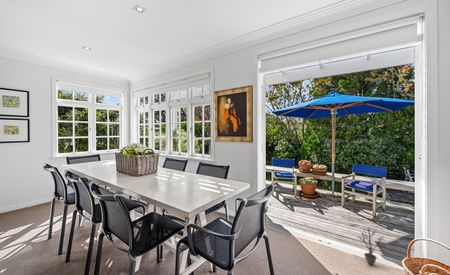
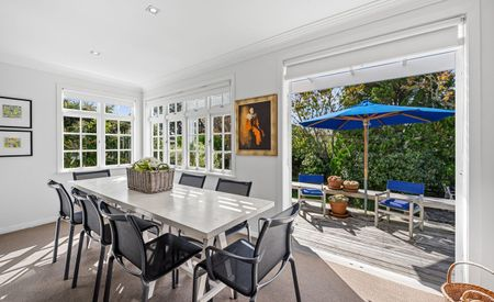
- decorative plant (367, 245)
